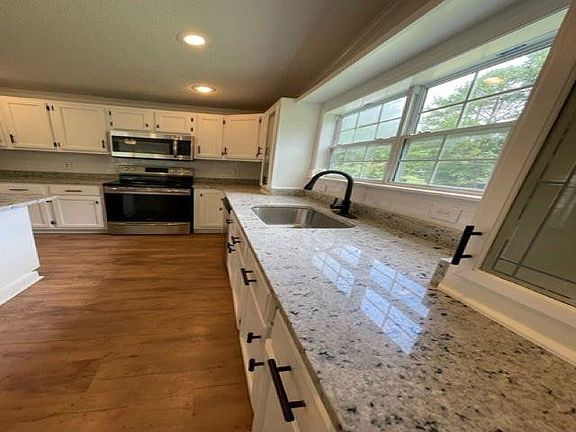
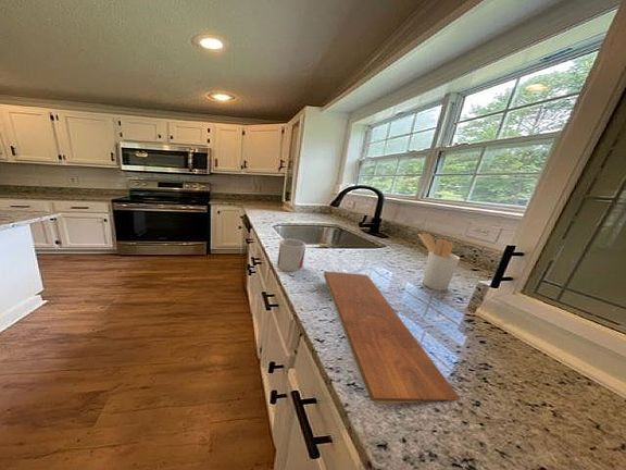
+ utensil holder (434, 259)
+ chopping board (370, 316)
+ mug (290, 252)
